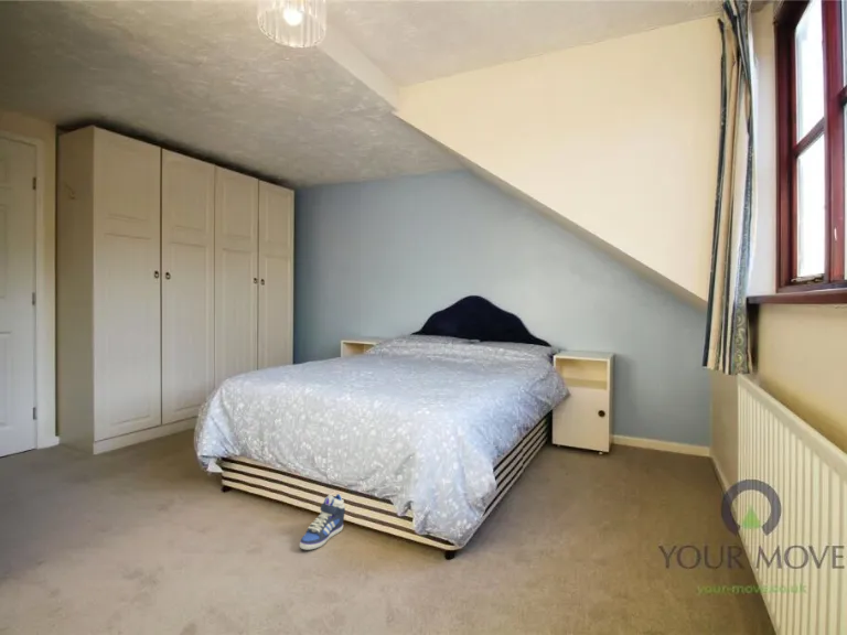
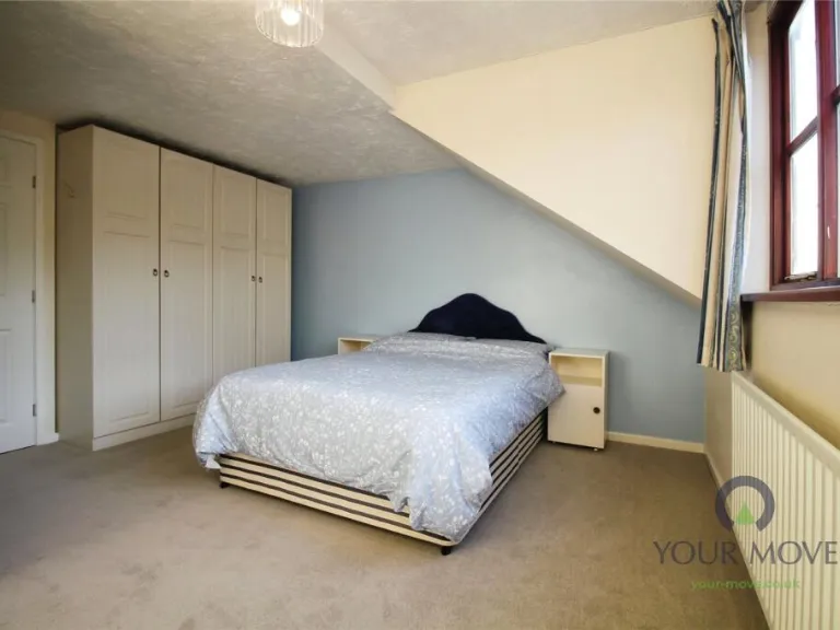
- sneaker (322, 517)
